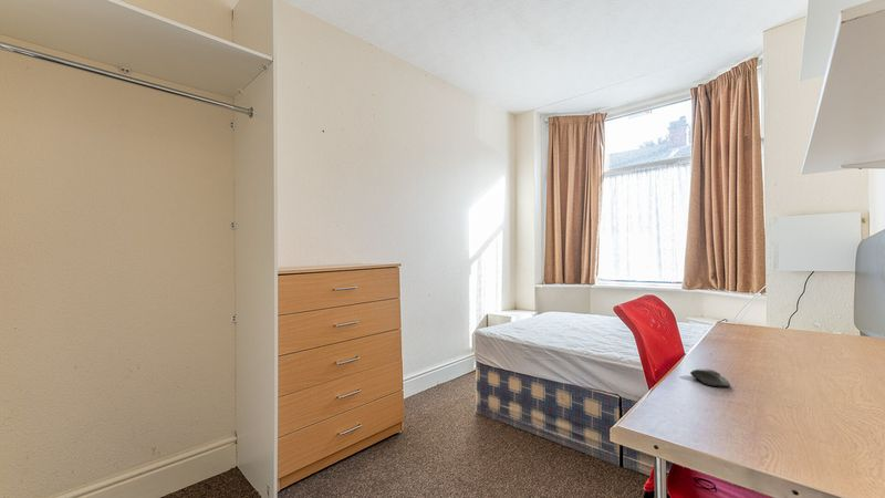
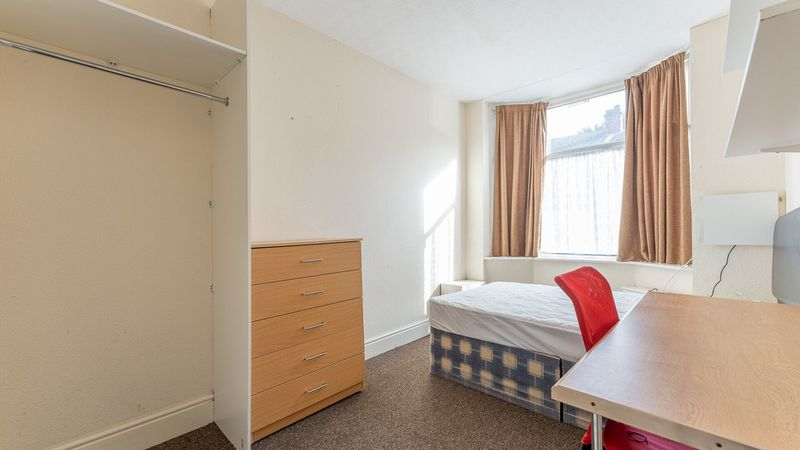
- computer mouse (709, 375)
